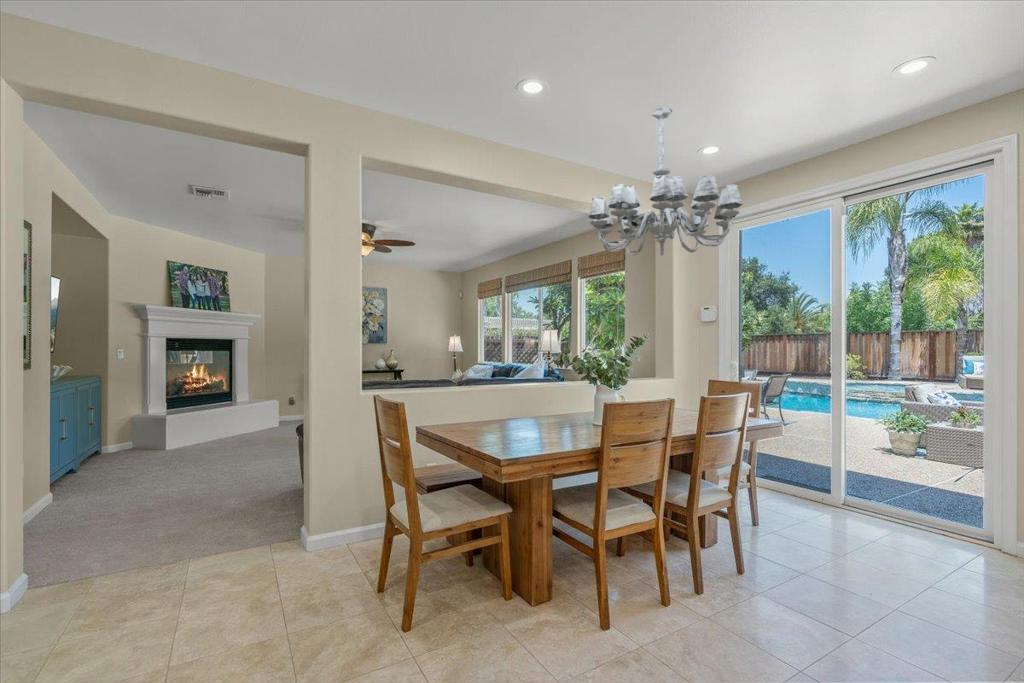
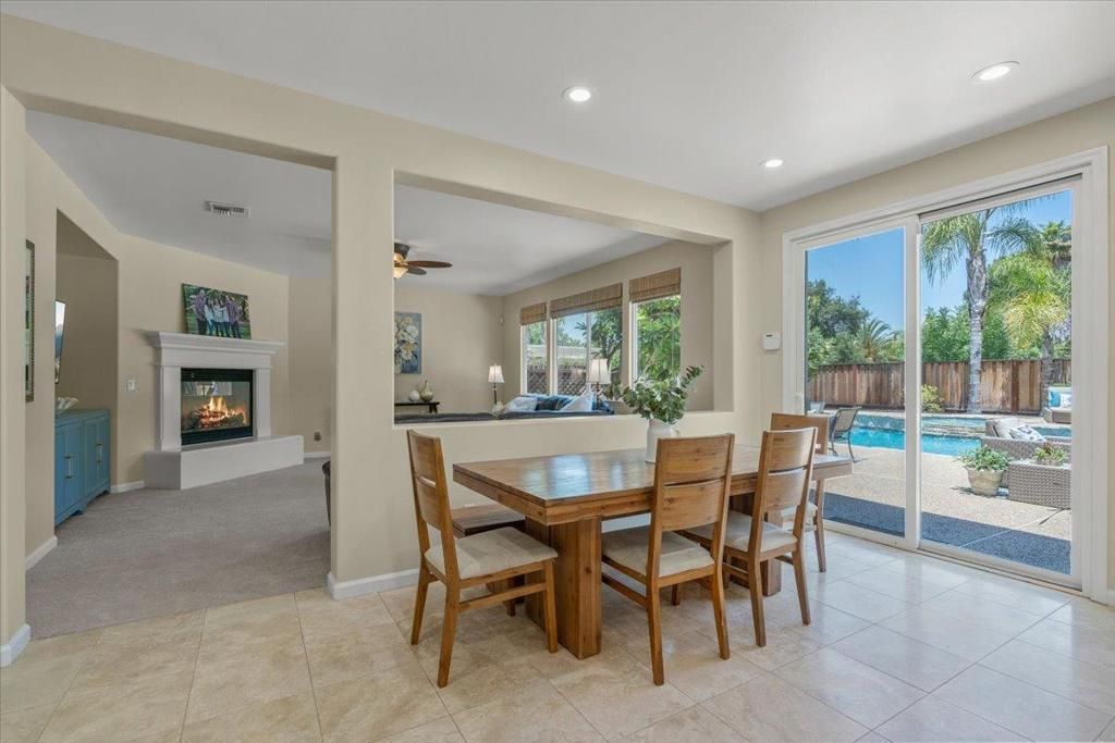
- chandelier (661, 179)
